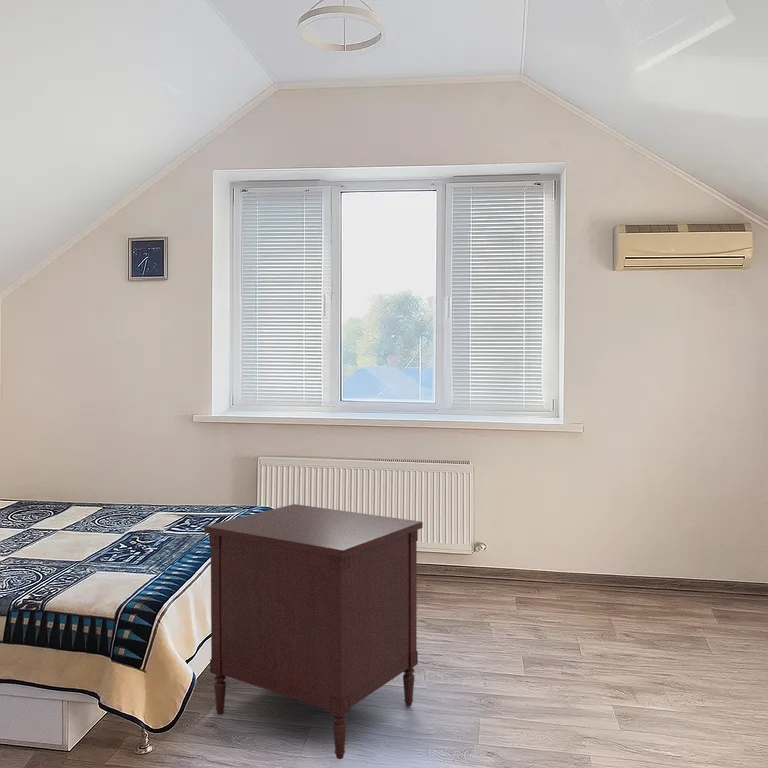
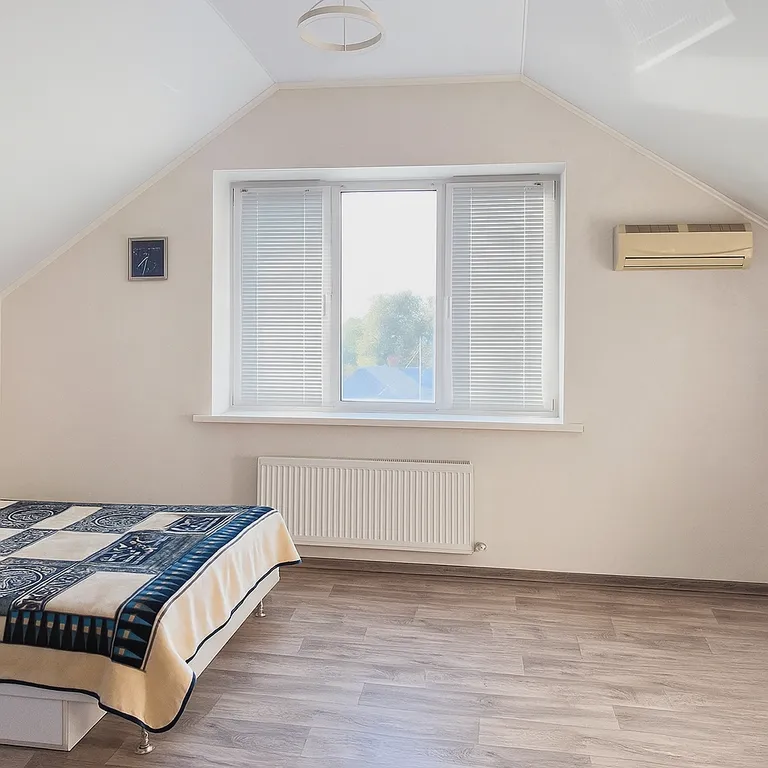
- dresser (315, 616)
